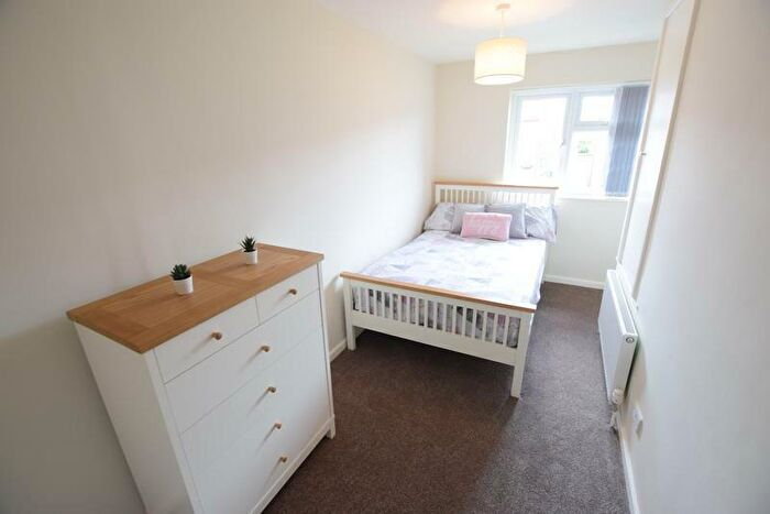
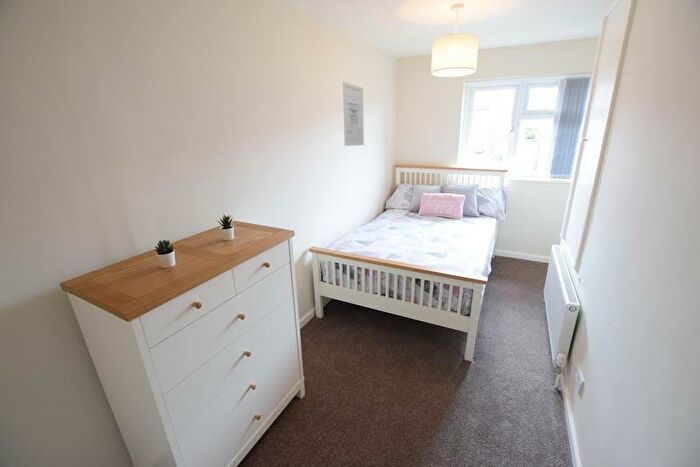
+ wall art (354, 116)
